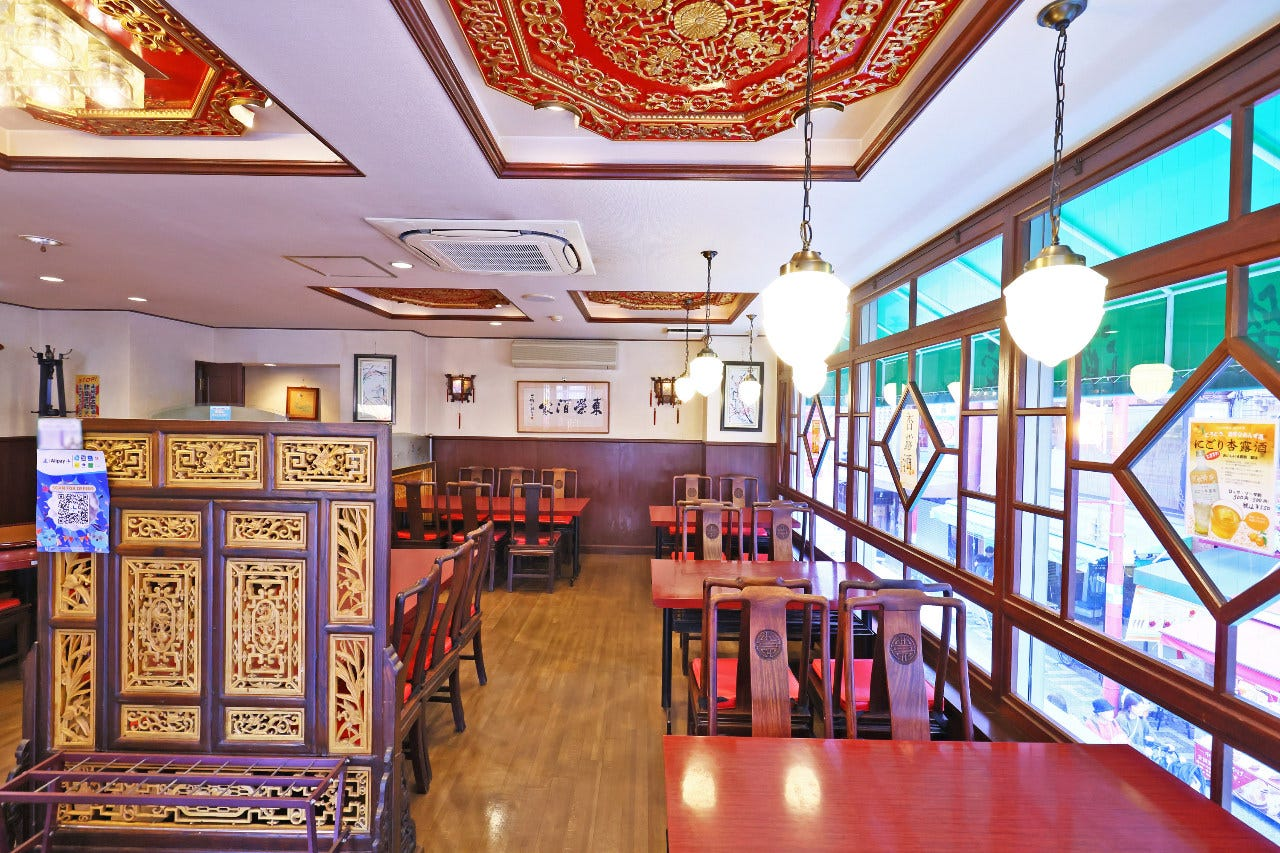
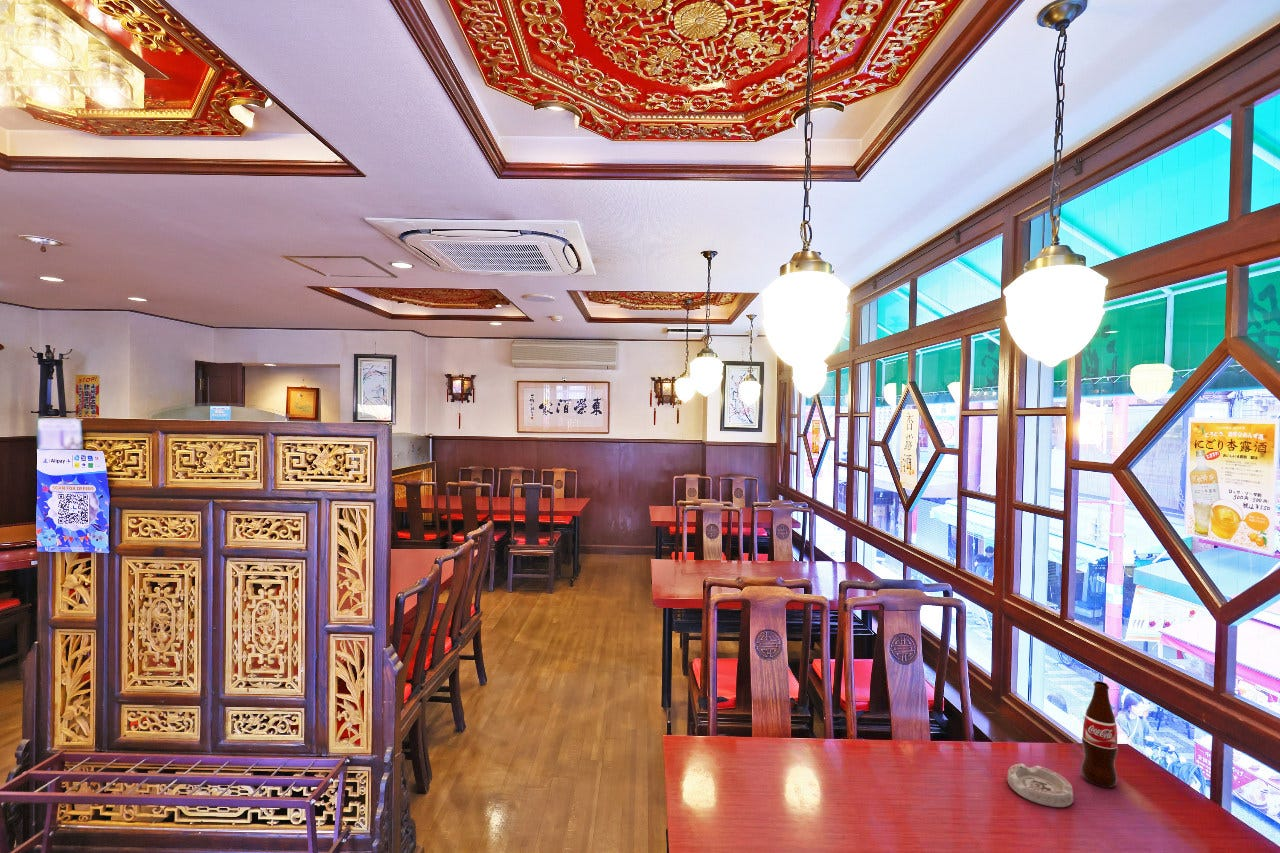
+ bottle (1099, 731)
+ ashtray (1039, 784)
